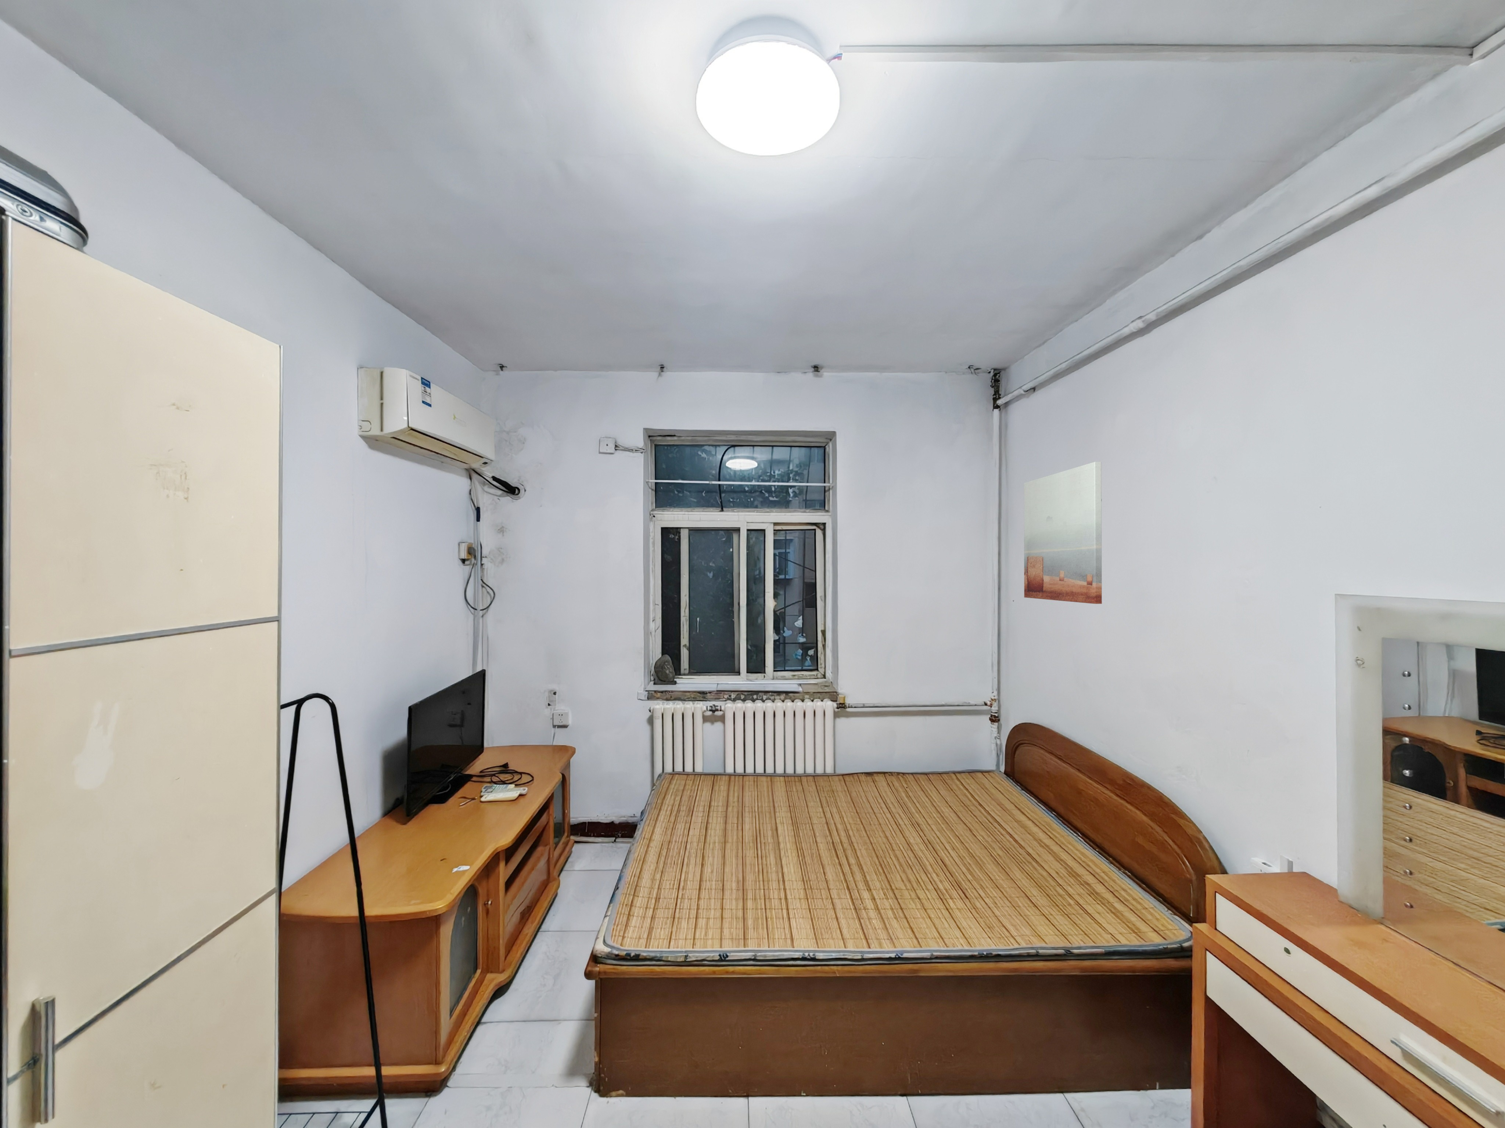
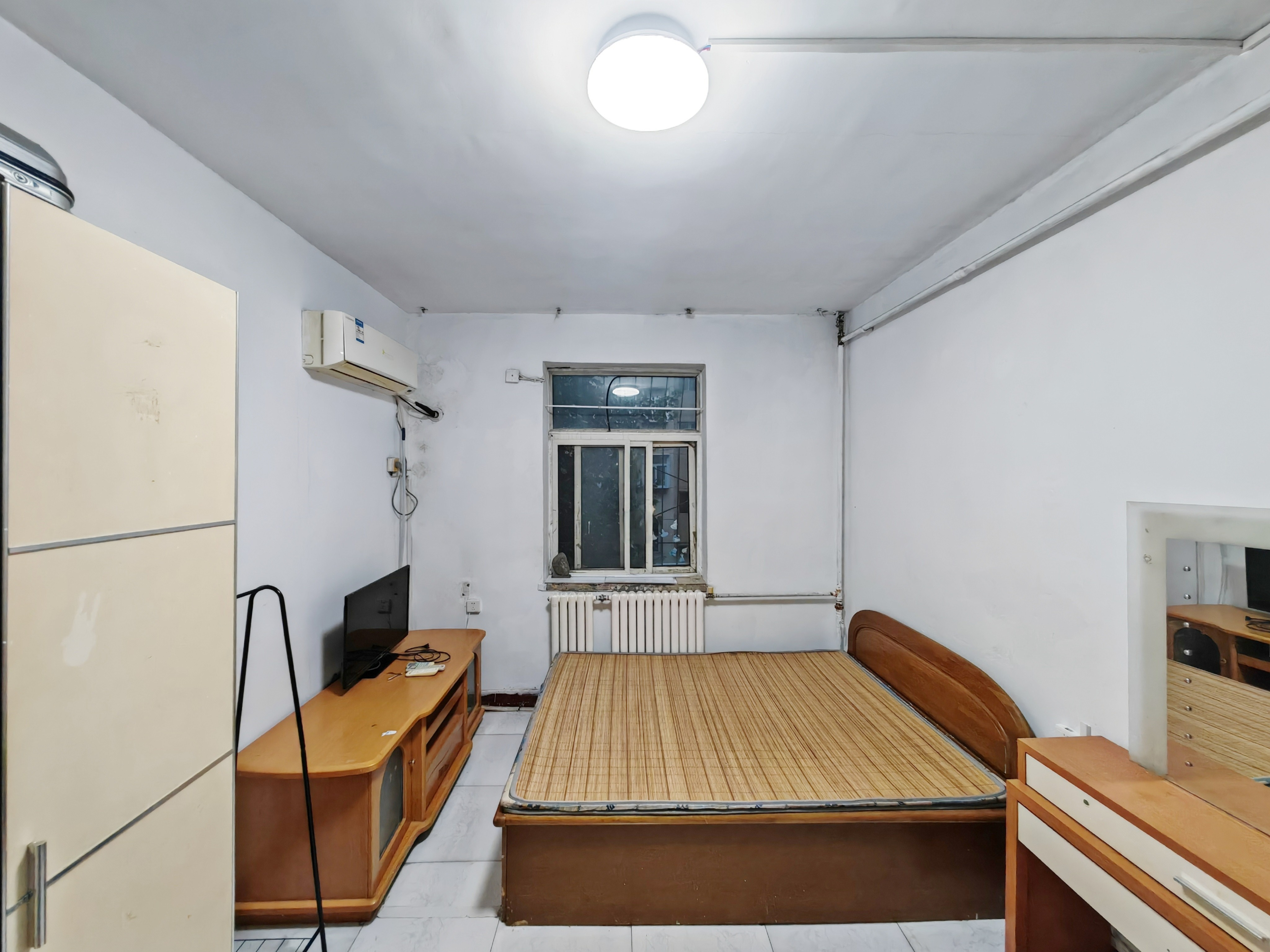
- wall art (1059, 537)
